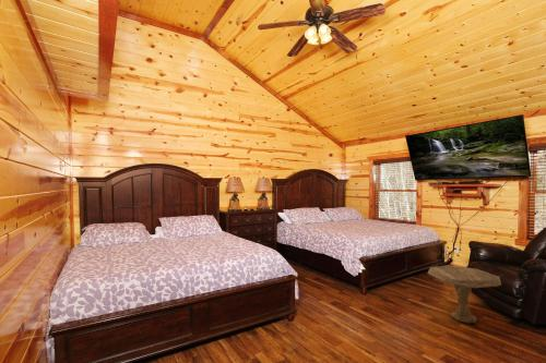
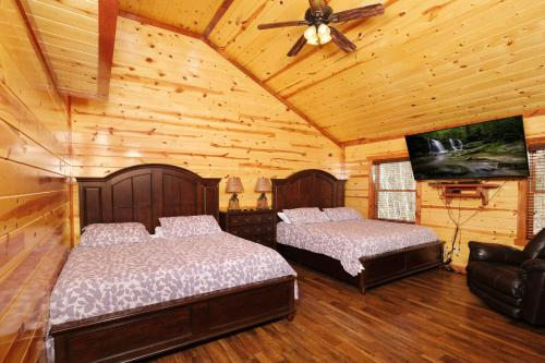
- side table (462, 294)
